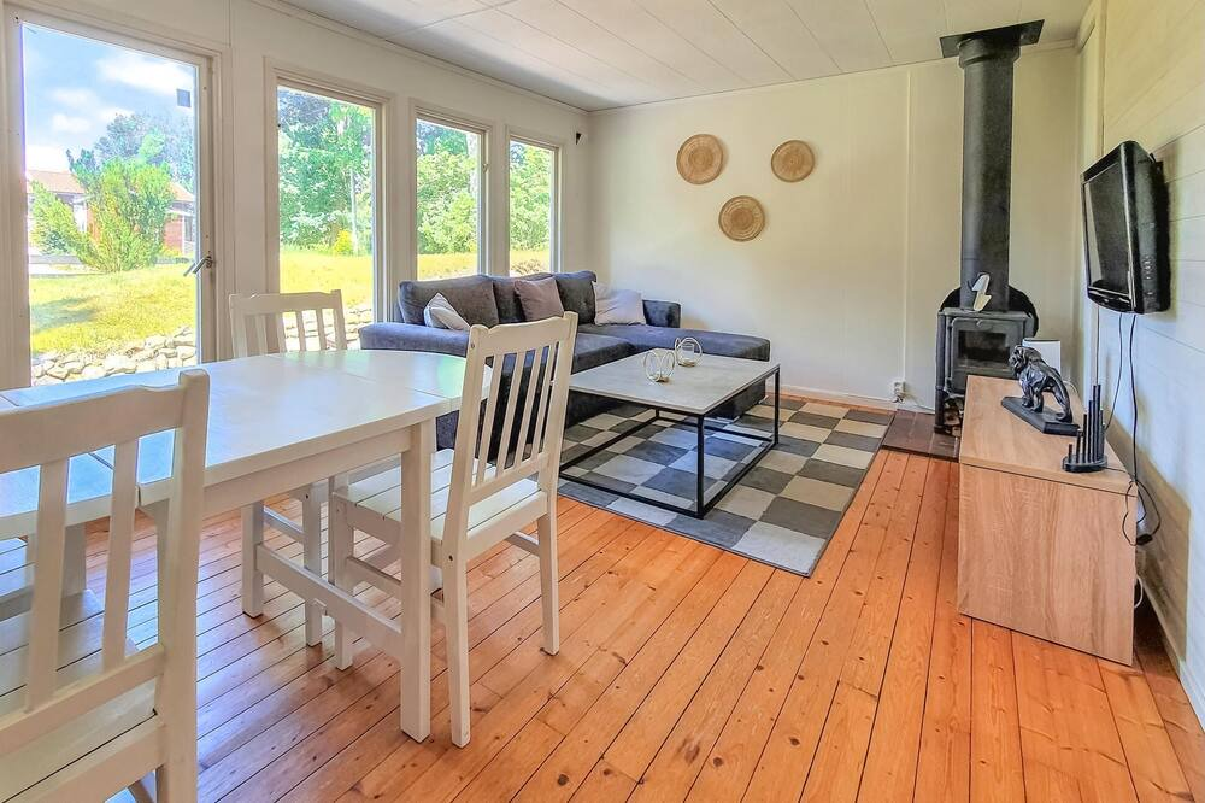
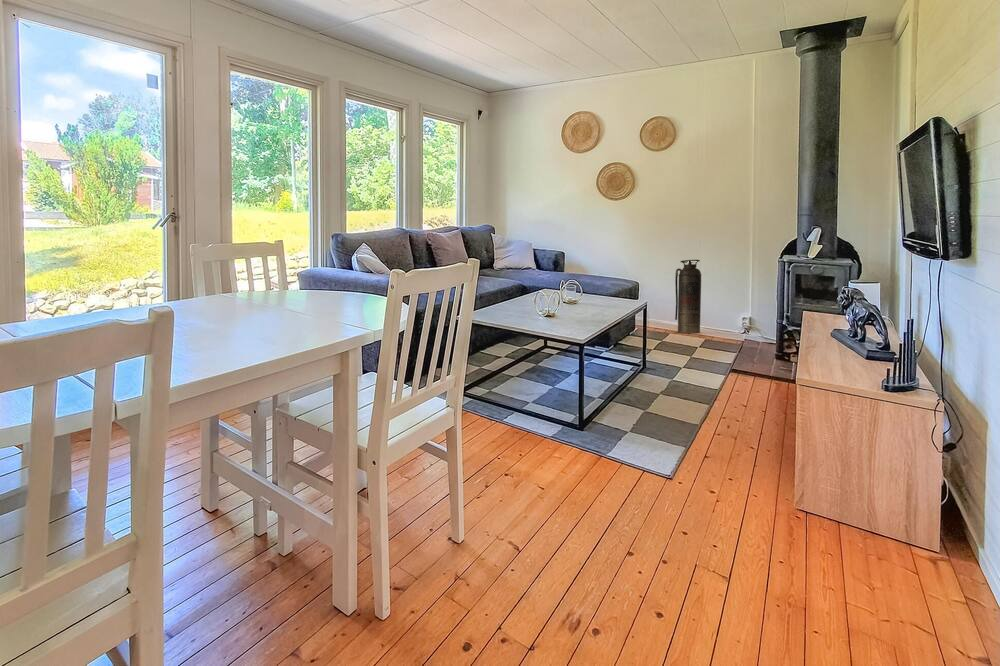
+ fire extinguisher (688, 296)
